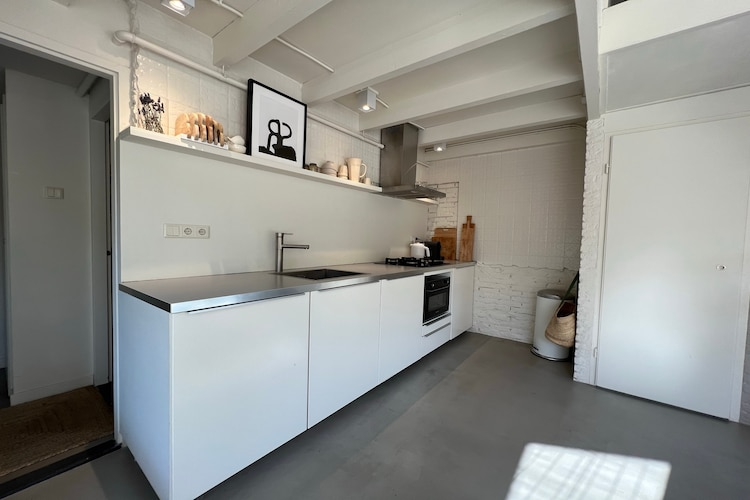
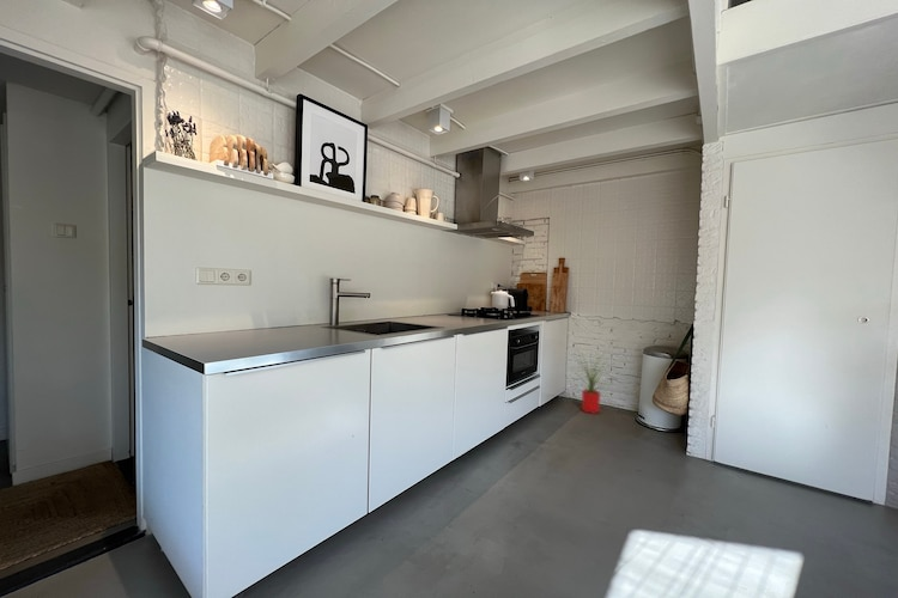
+ house plant (591, 379)
